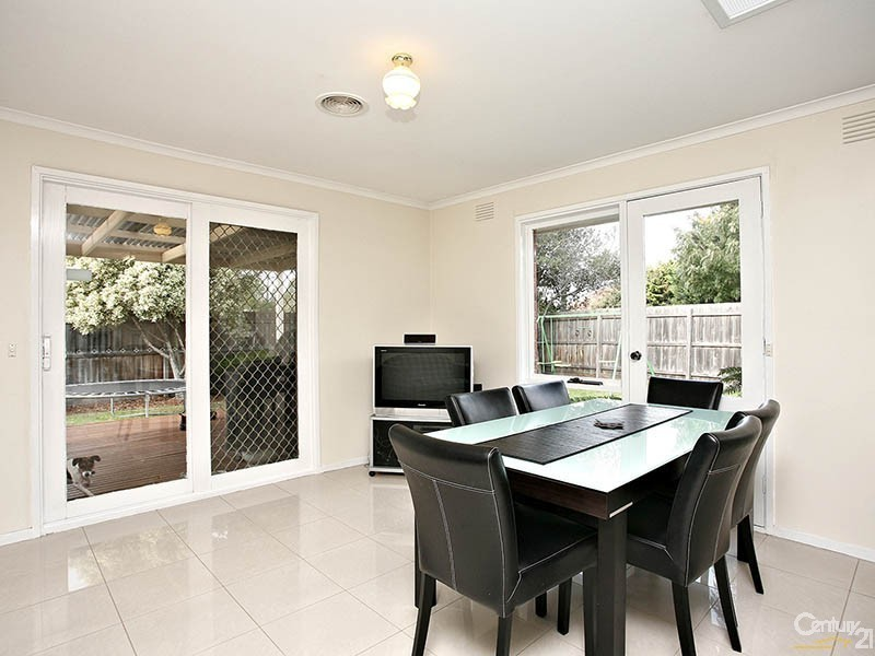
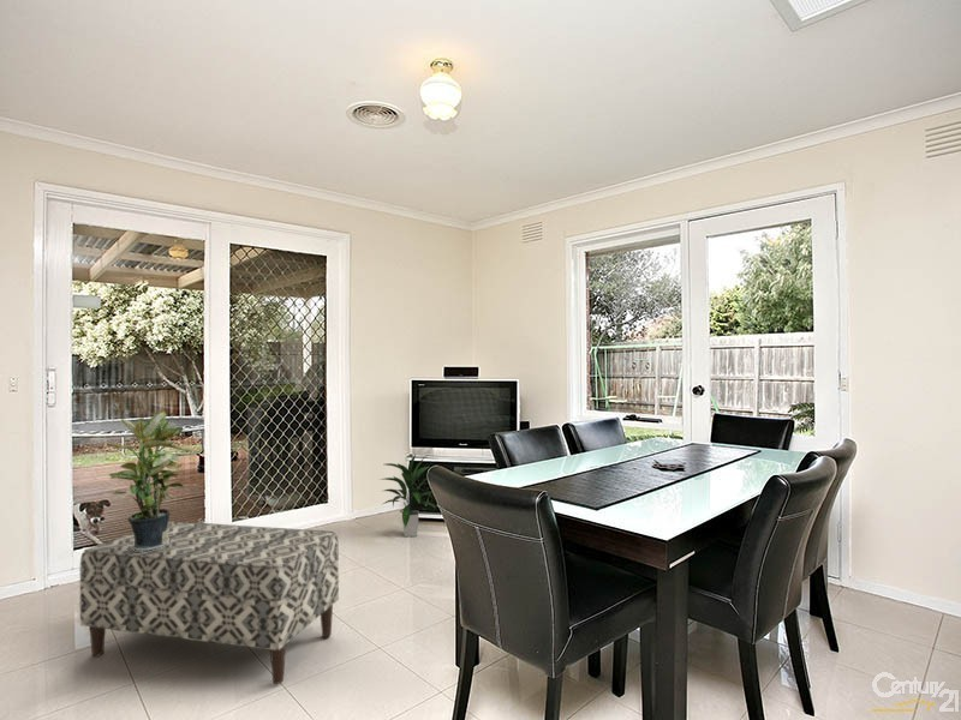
+ indoor plant (407, 494)
+ bench (215, 592)
+ potted plant (156, 478)
